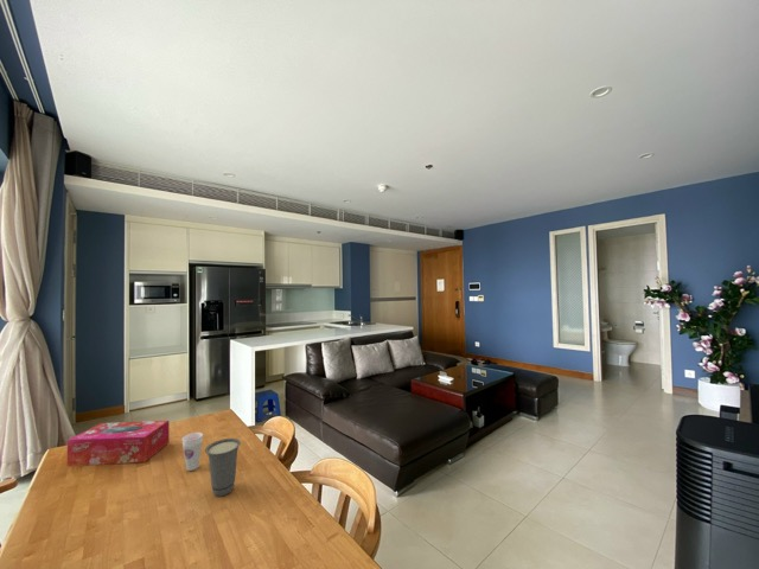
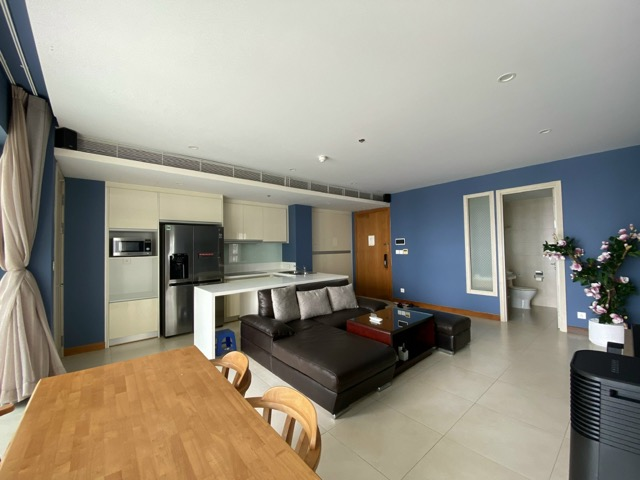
- tissue box (121, 441)
- cup (192, 452)
- cup (223, 468)
